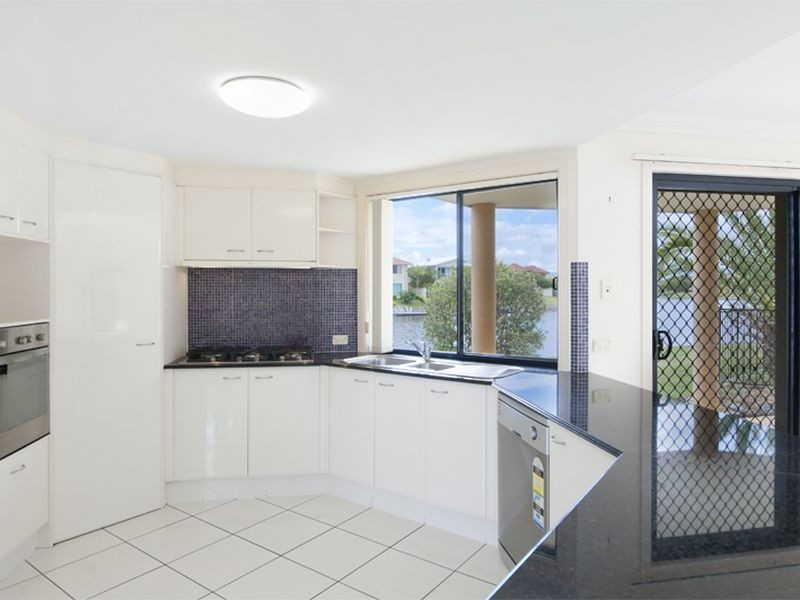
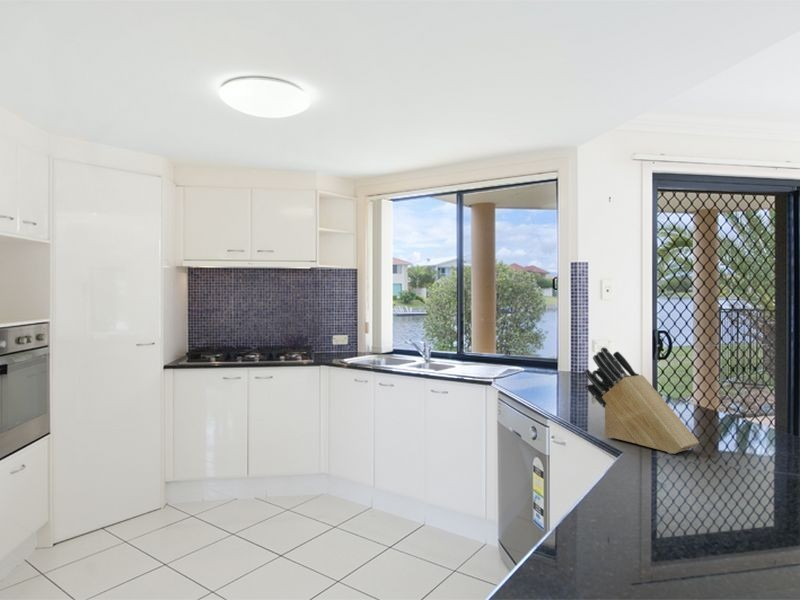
+ knife block (636, 395)
